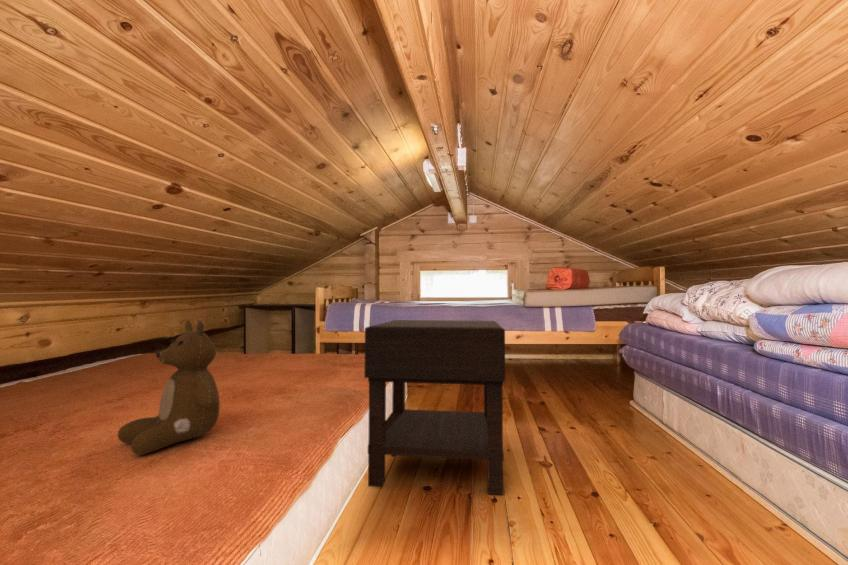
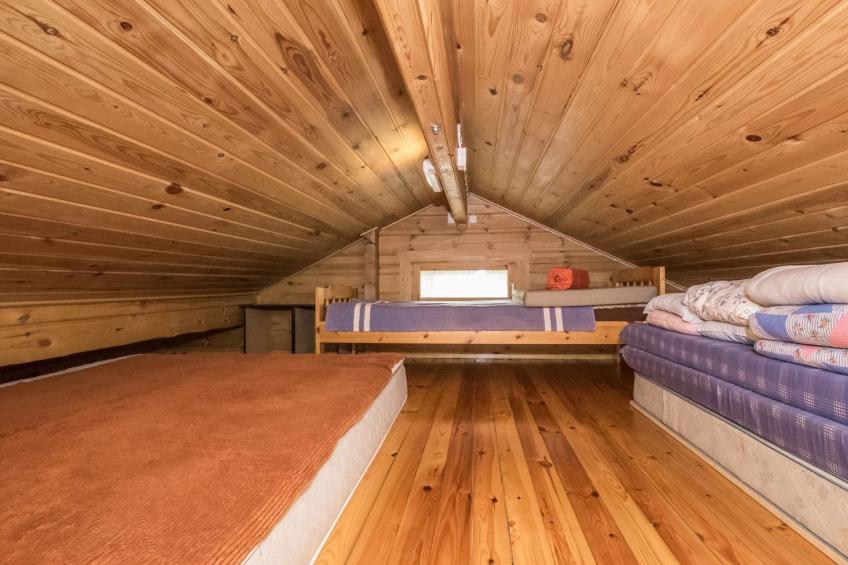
- nightstand (439, 383)
- teddy bear (173, 380)
